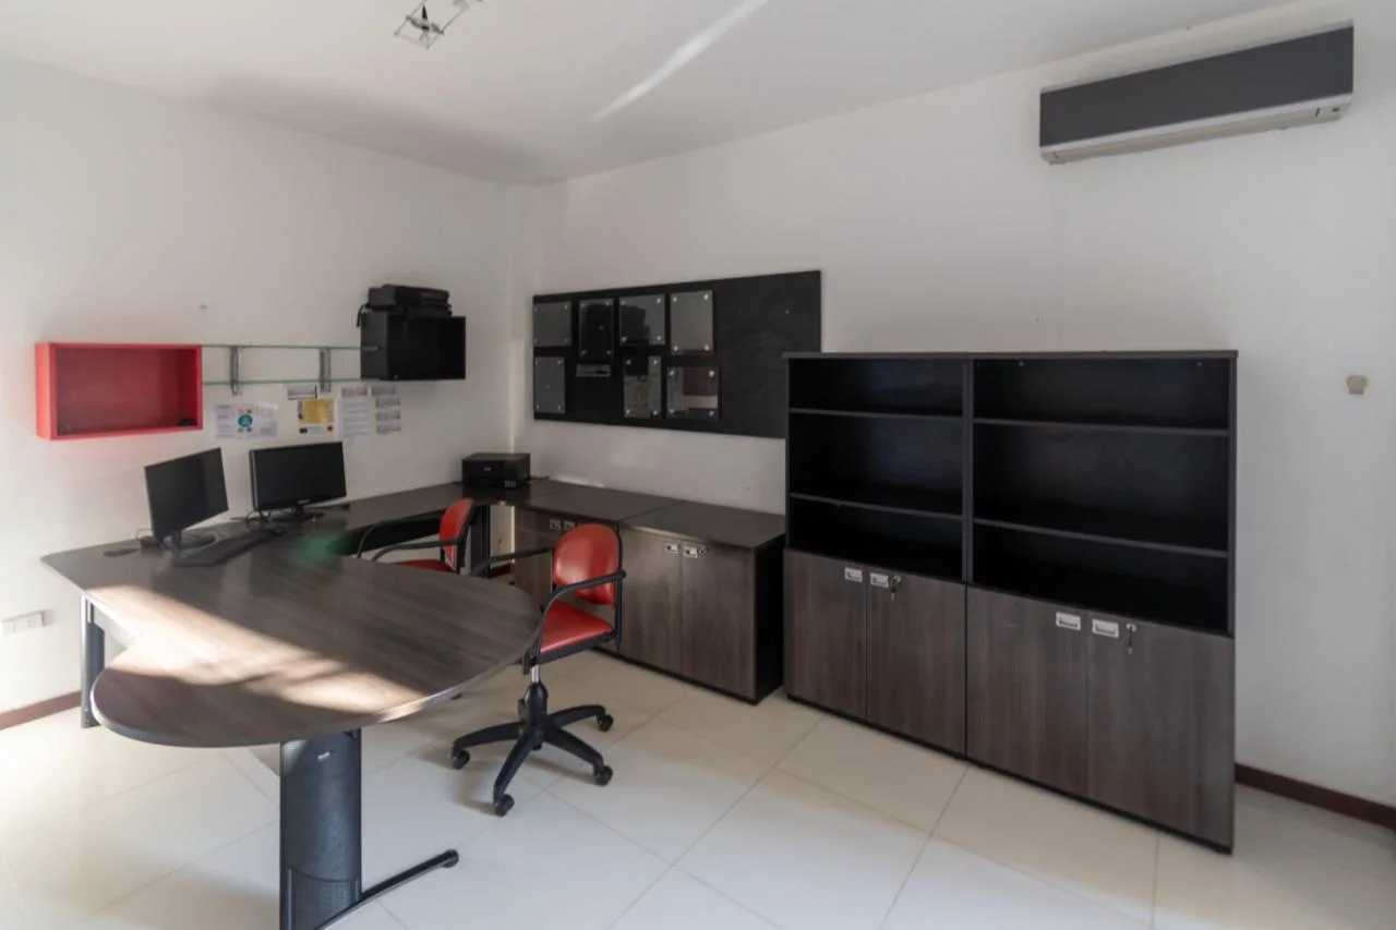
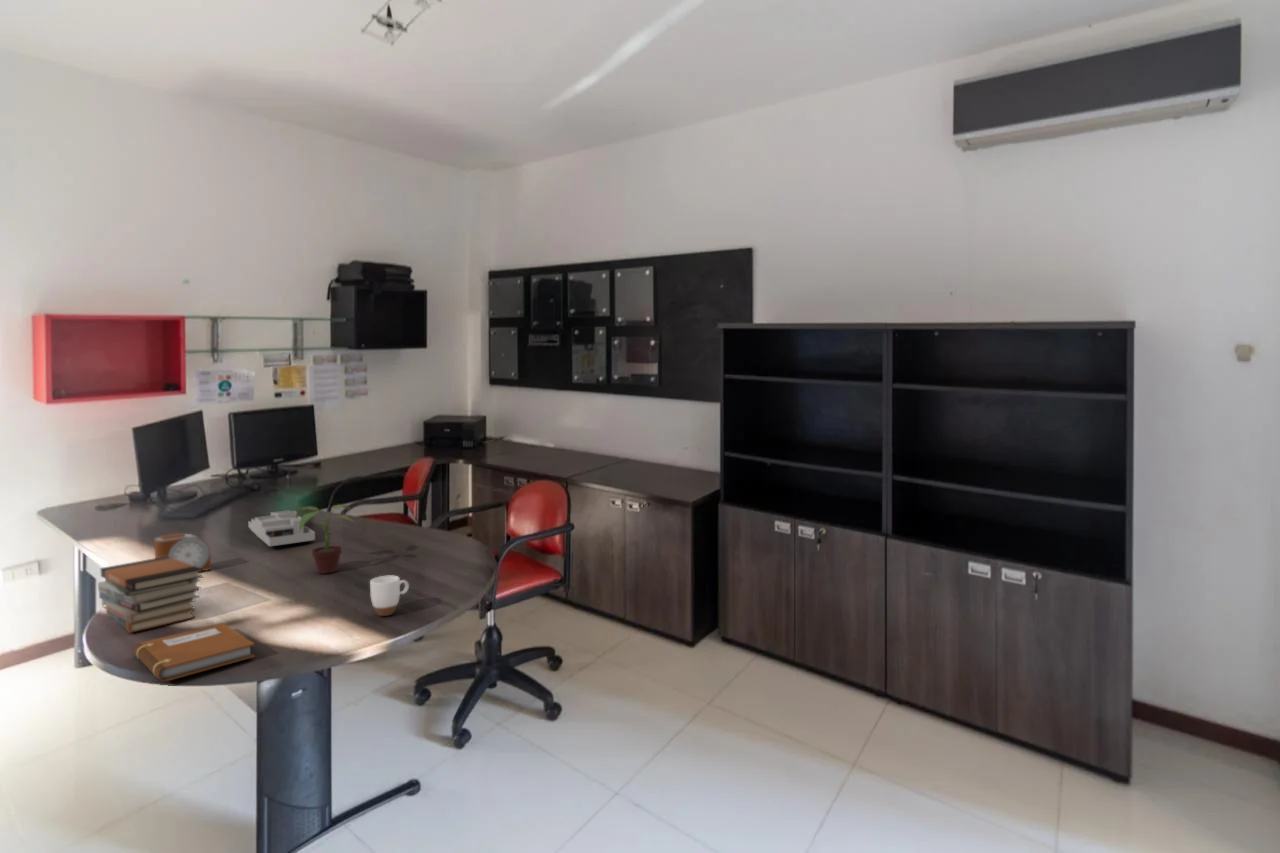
+ alarm clock (182, 553)
+ potted plant (327, 538)
+ book stack (150, 591)
+ notebook (193, 649)
+ desk organizer (280, 524)
+ mug (390, 594)
